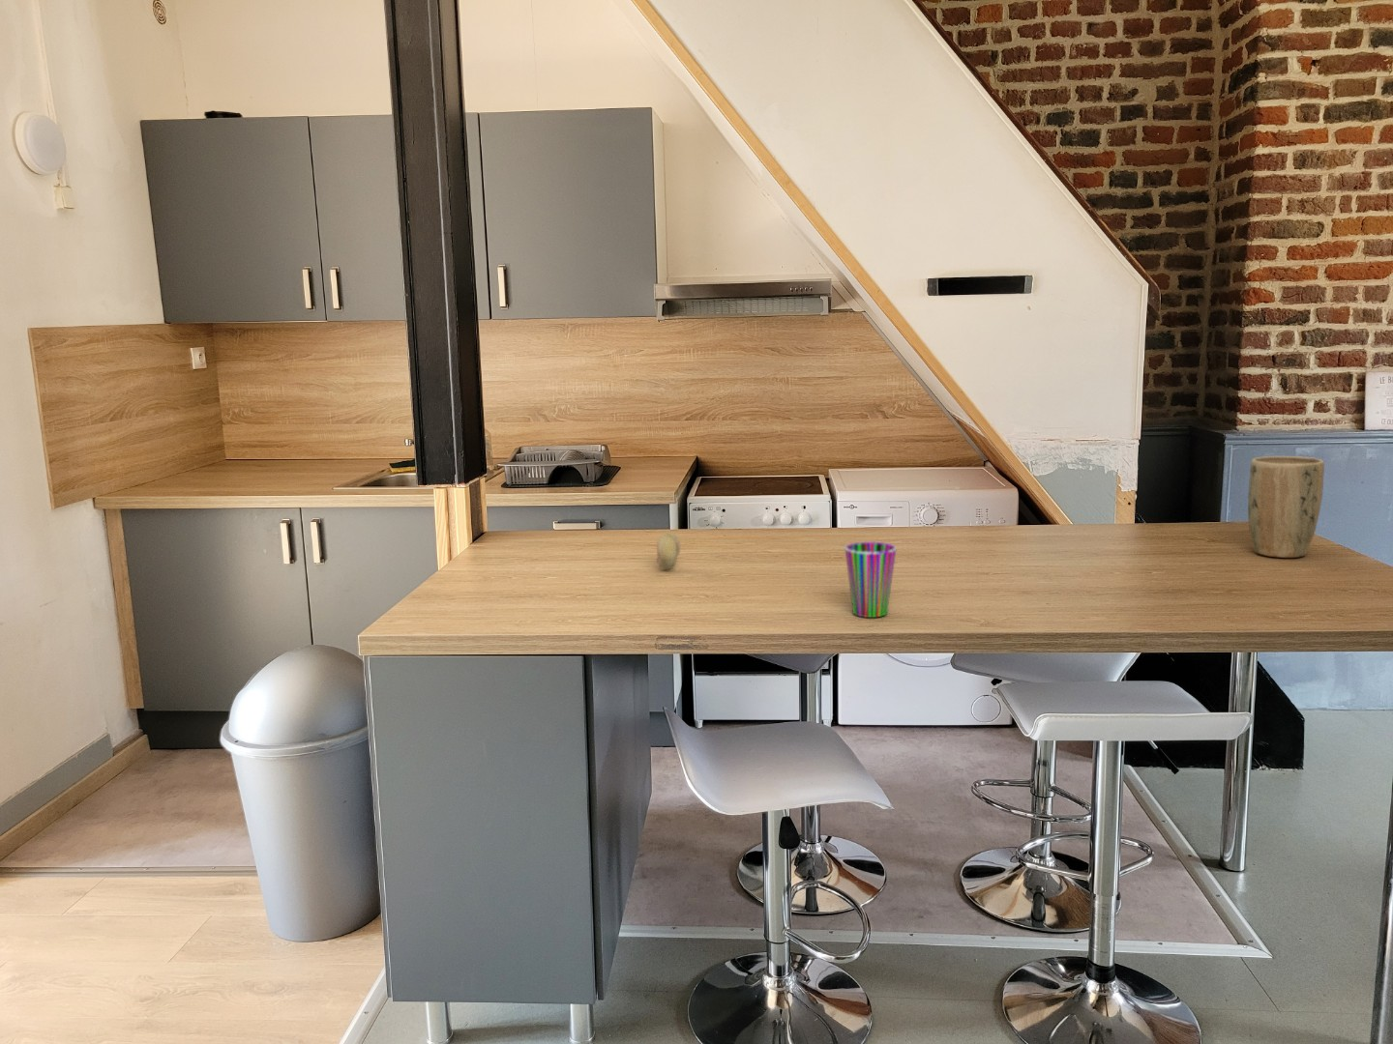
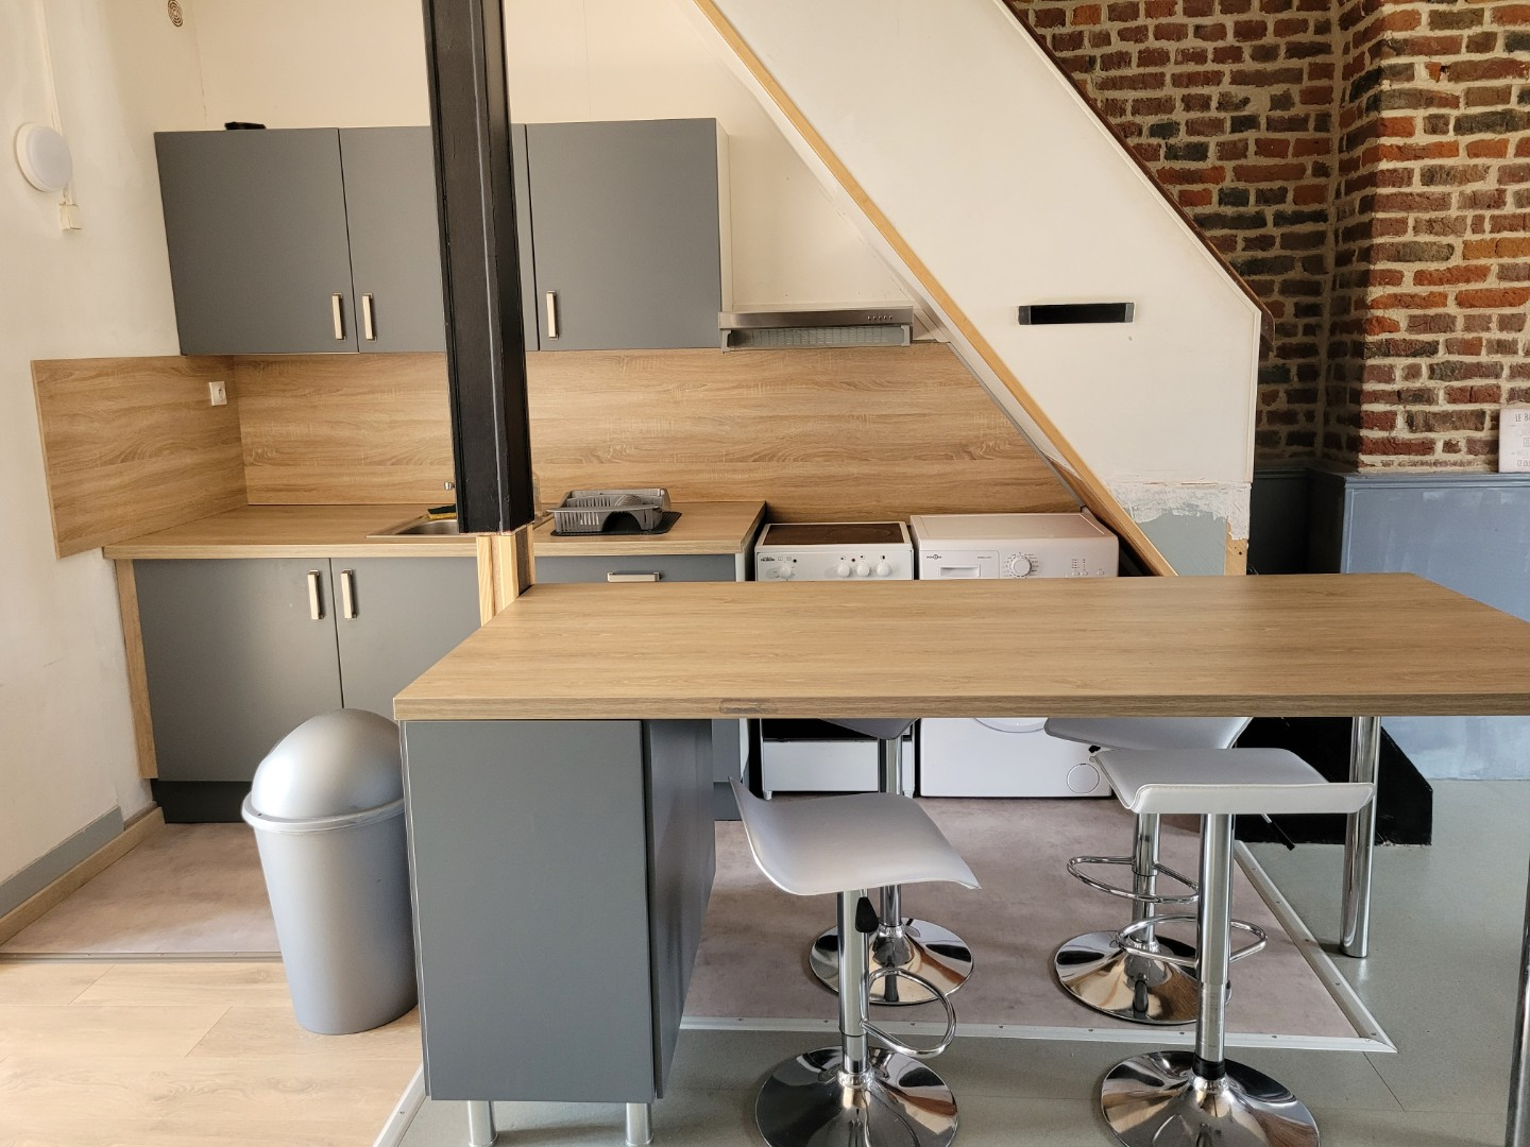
- fruit (667, 551)
- plant pot (1283, 507)
- cup (870, 580)
